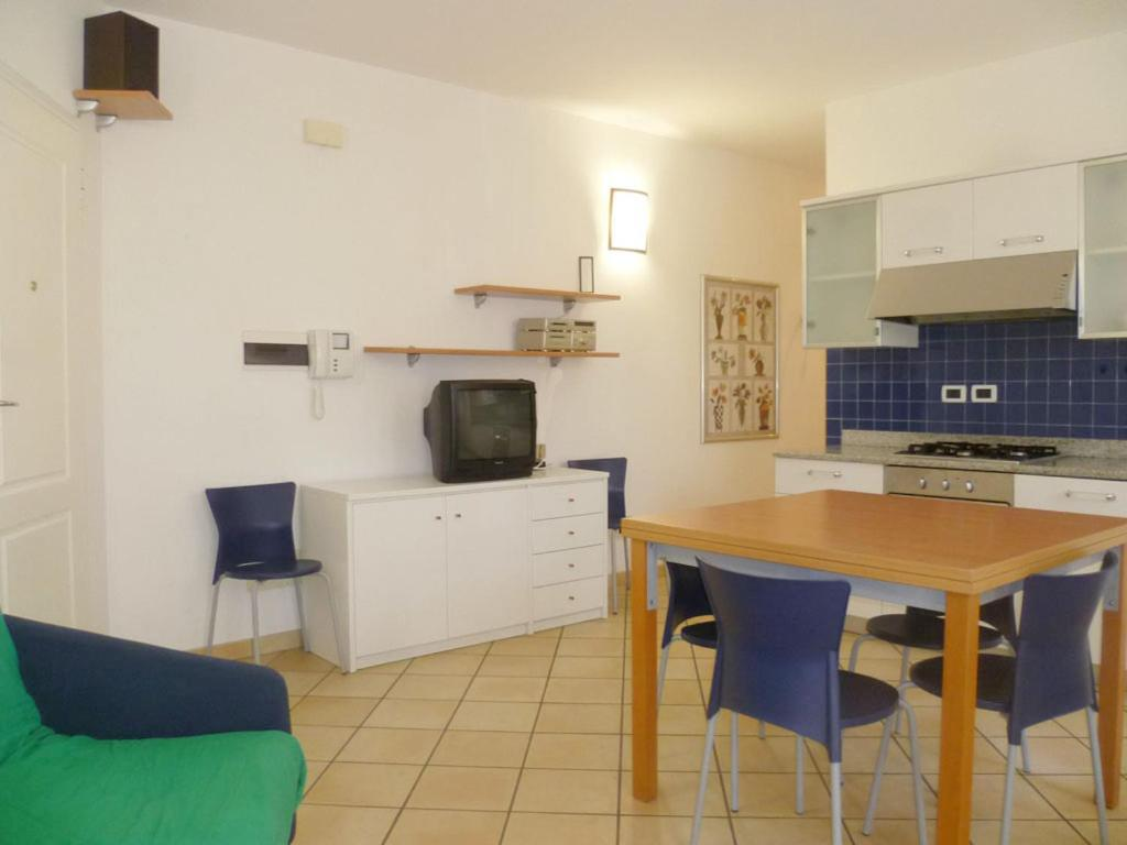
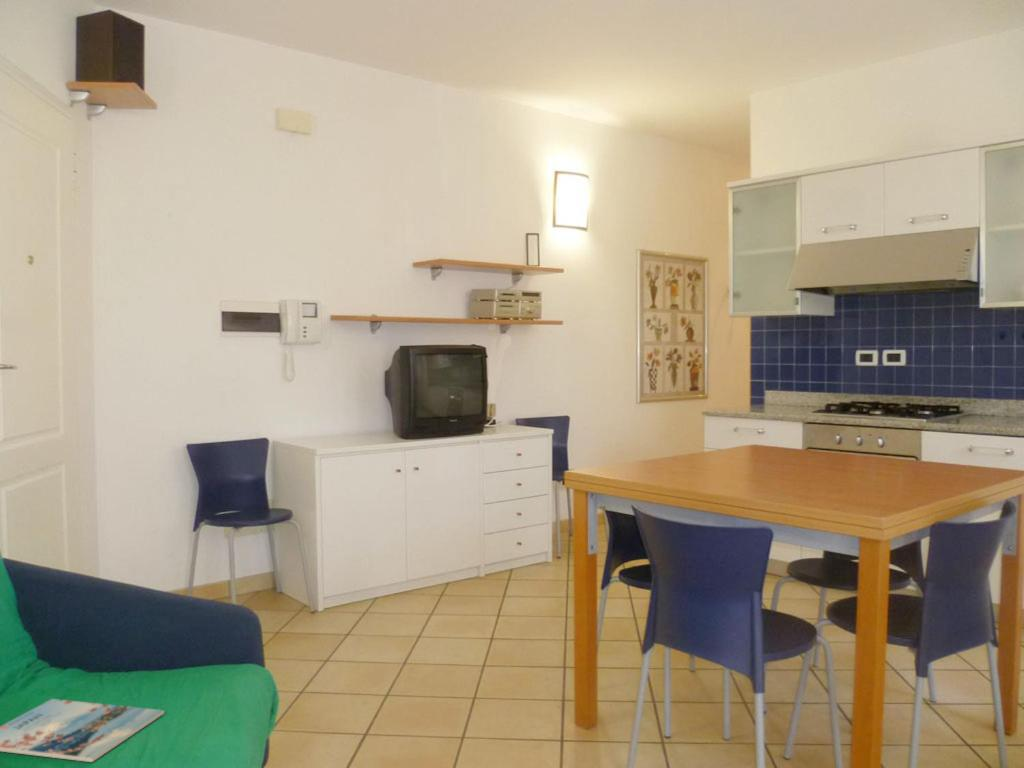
+ magazine (70, 727)
